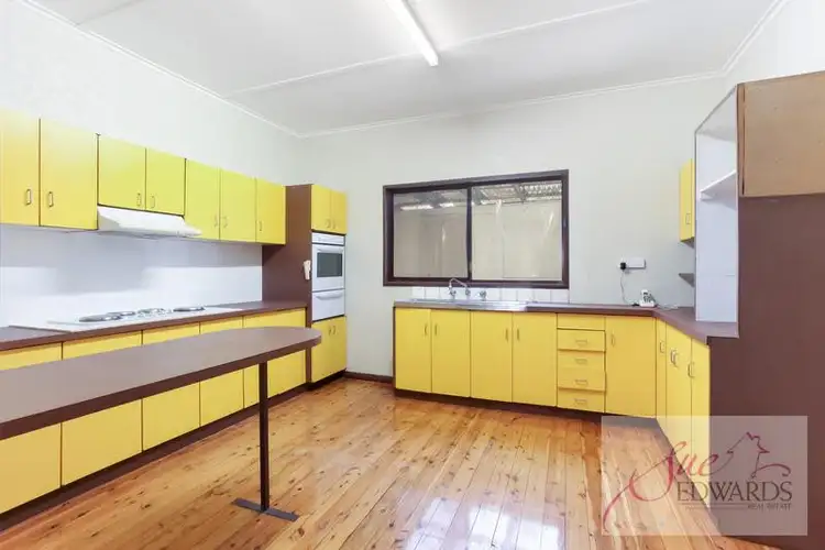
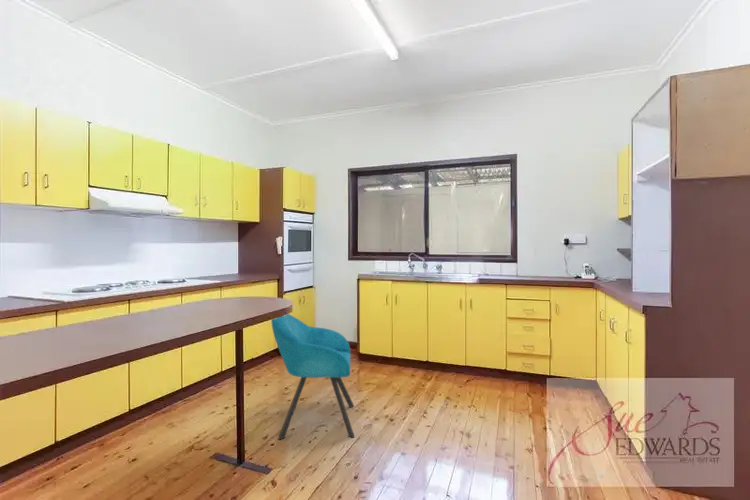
+ chair (313, 366)
